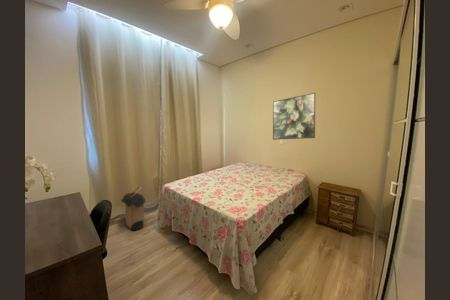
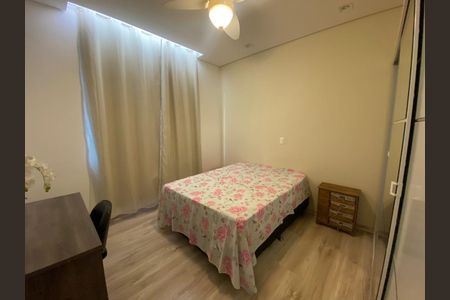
- laundry hamper (133, 205)
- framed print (292, 118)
